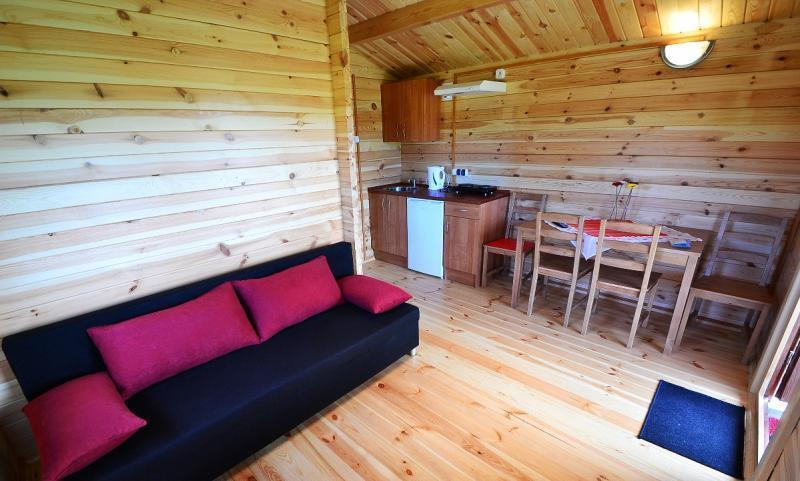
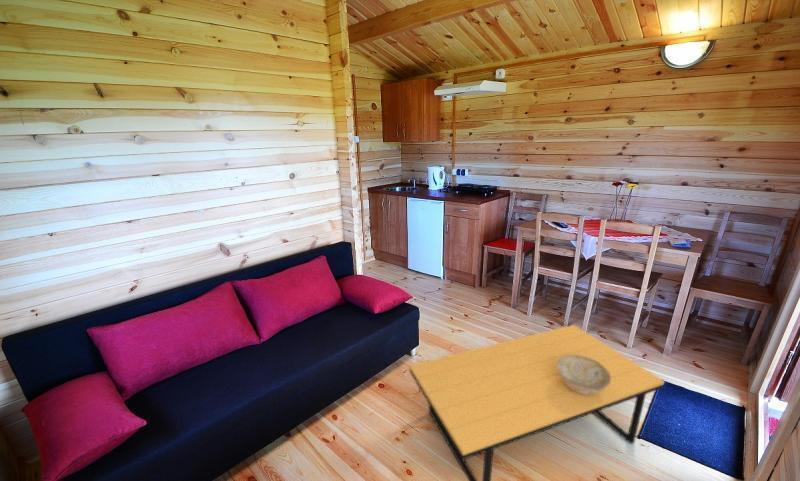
+ coffee table (528, 400)
+ ceramic bowl (581, 378)
